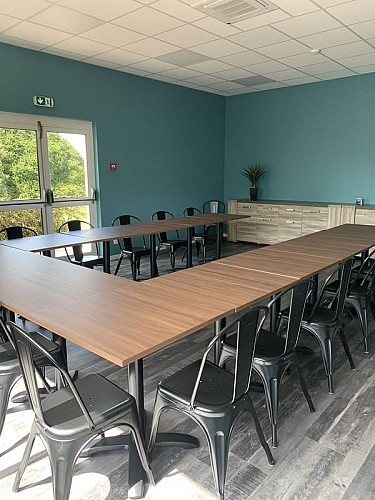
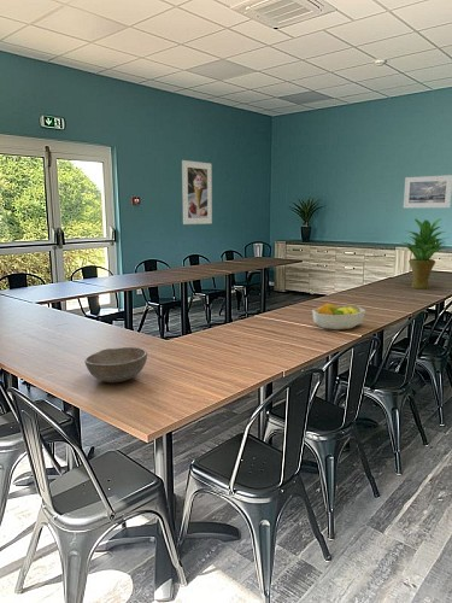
+ potted plant (422, 252)
+ fruit bowl (337, 314)
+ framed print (196, 193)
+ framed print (427, 192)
+ bowl (117, 365)
